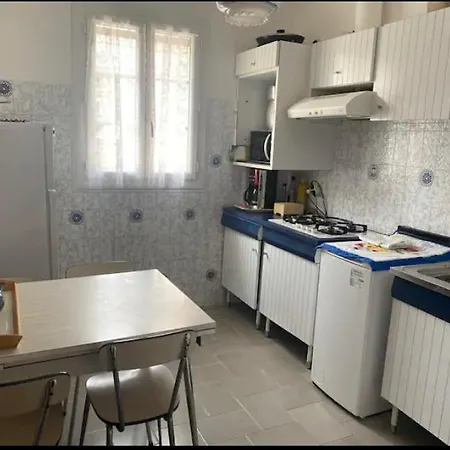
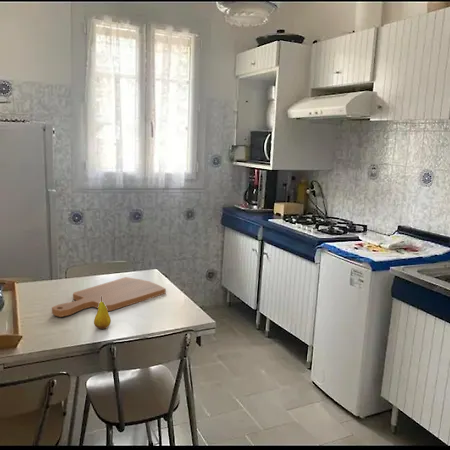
+ fruit (102, 312)
+ cutting board (114, 294)
